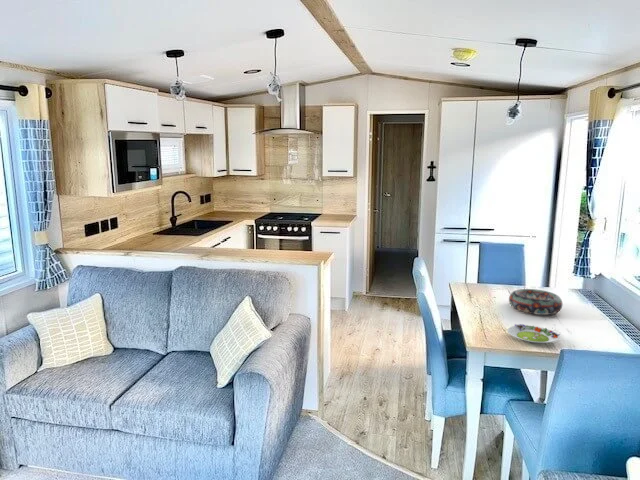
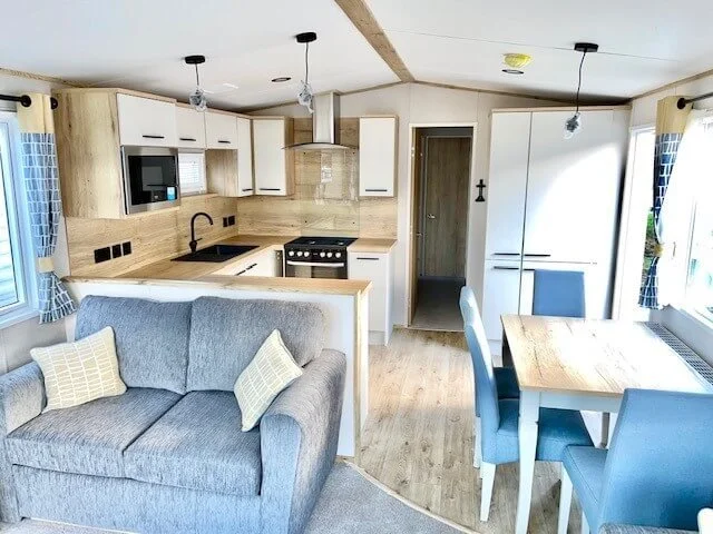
- salad plate (532, 334)
- decorative bowl (535, 301)
